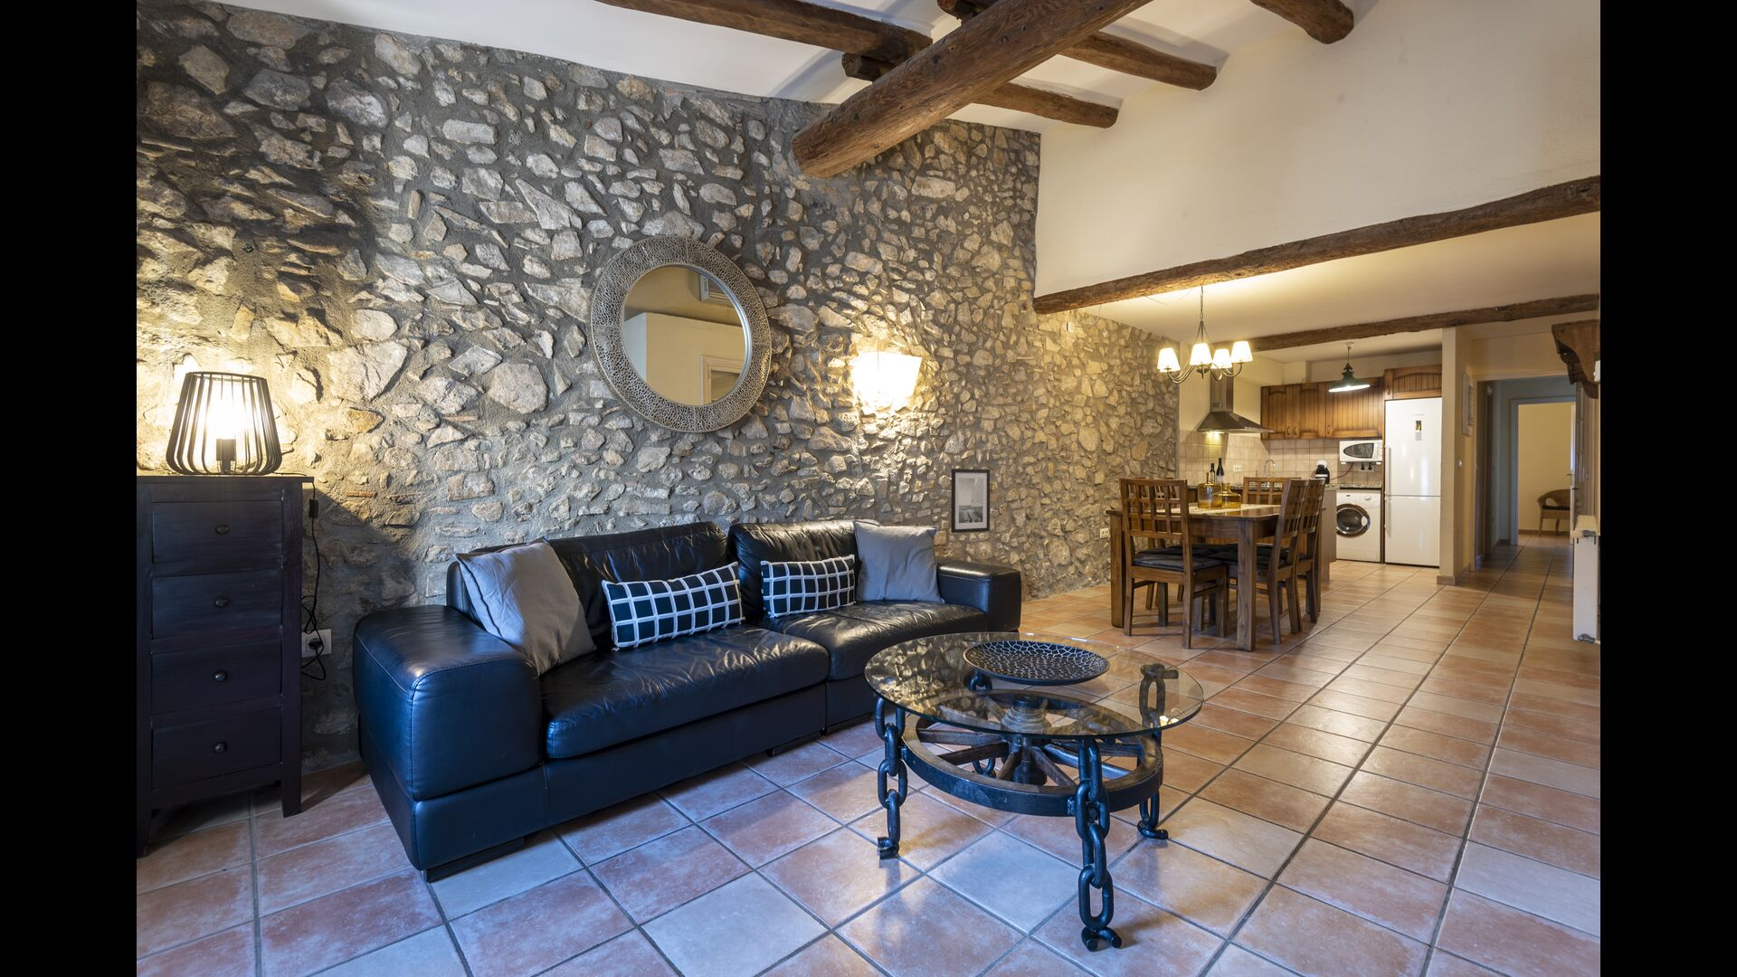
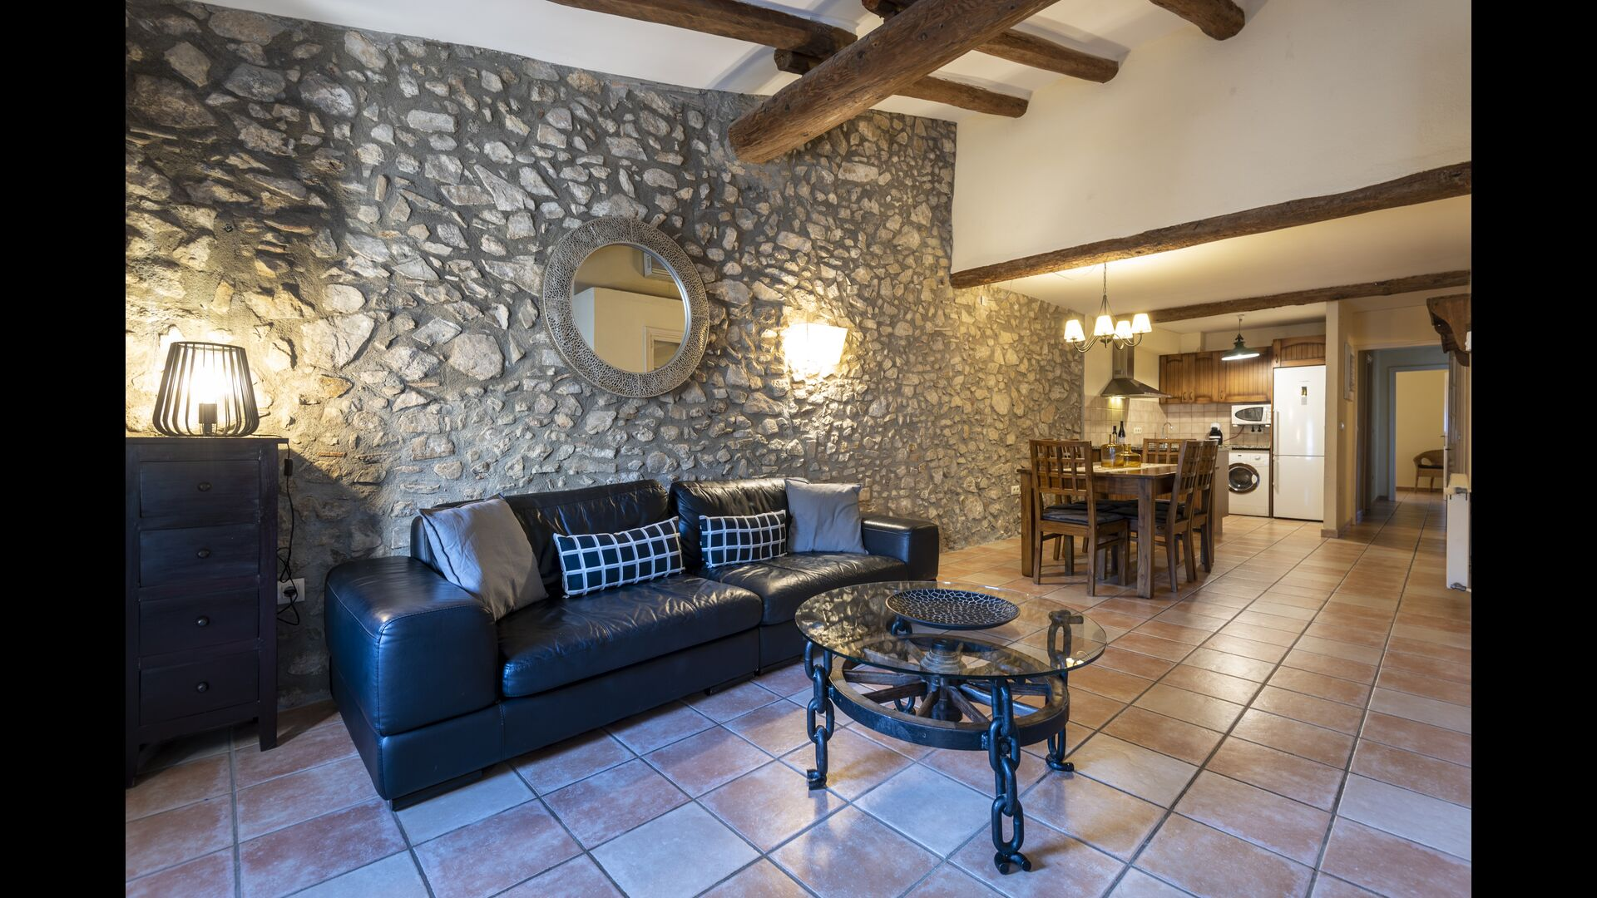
- wall art (971, 500)
